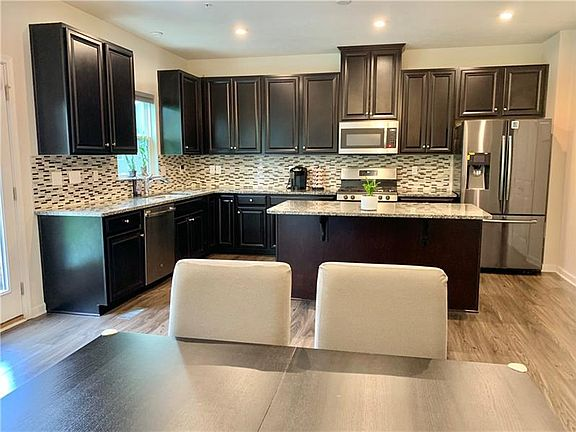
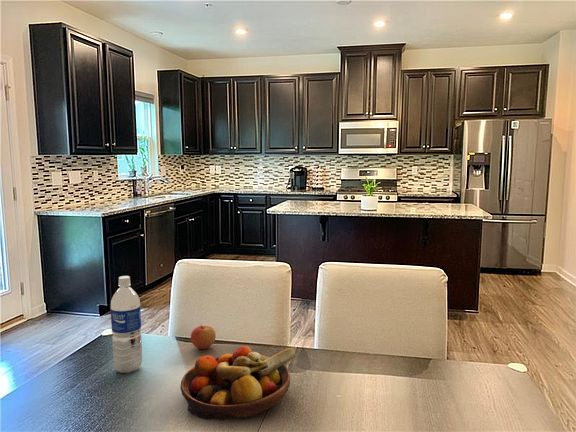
+ fruit bowl (237, 372)
+ apple (203, 335)
+ water bottle (126, 323)
